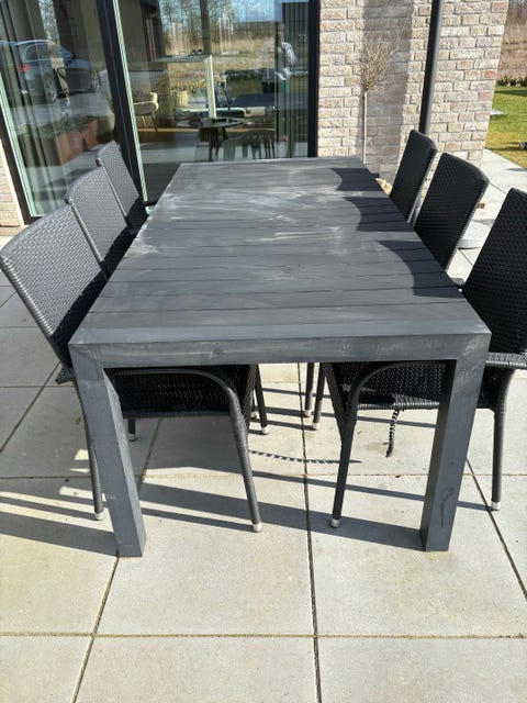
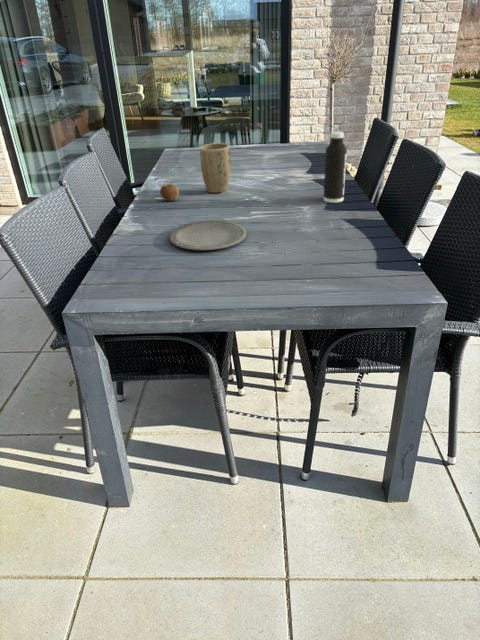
+ plant pot (216, 168)
+ water bottle (335, 167)
+ apple (169, 191)
+ plate (208, 235)
